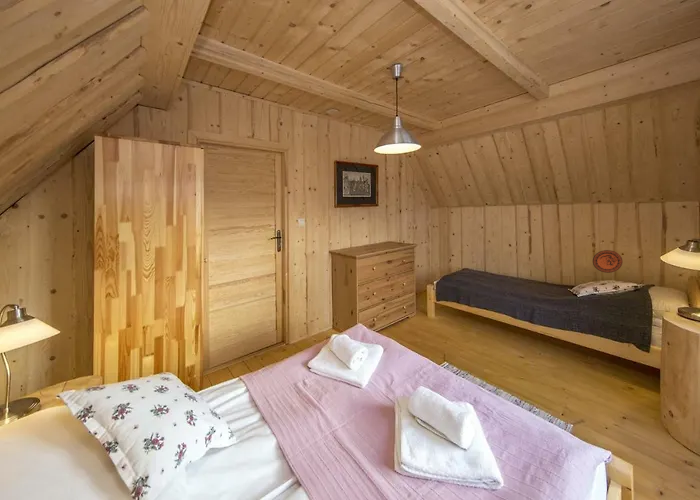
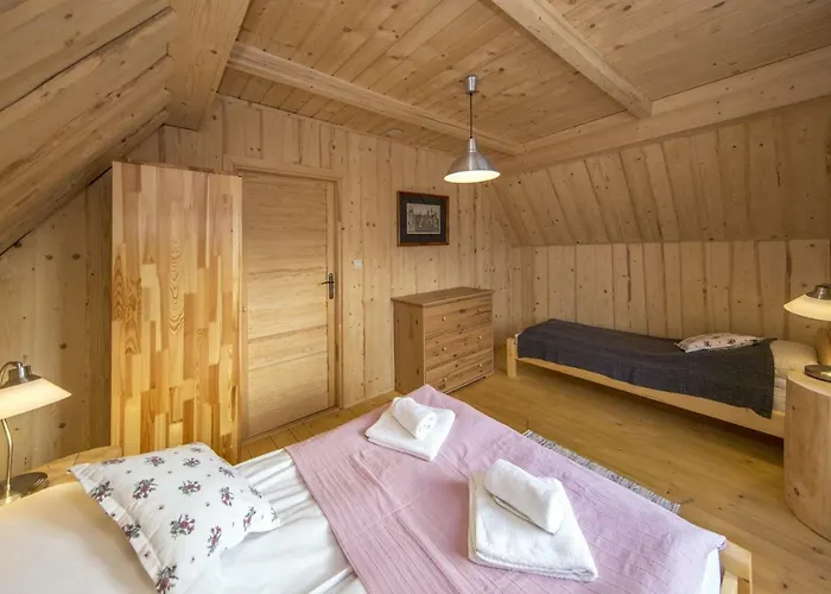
- decorative plate (607, 261)
